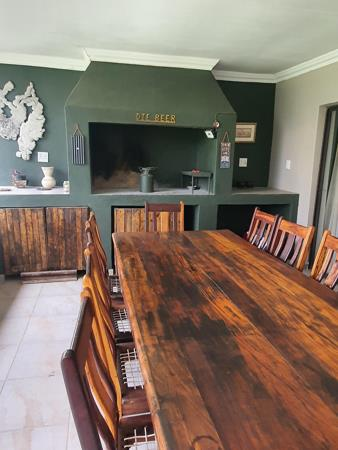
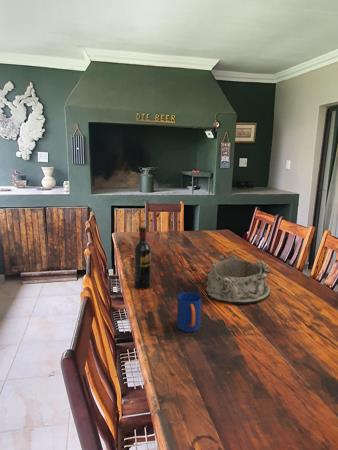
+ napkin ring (238, 276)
+ wine bottle (142, 256)
+ mug (190, 314)
